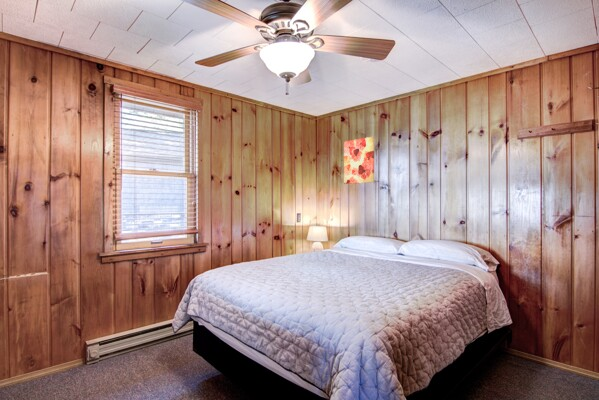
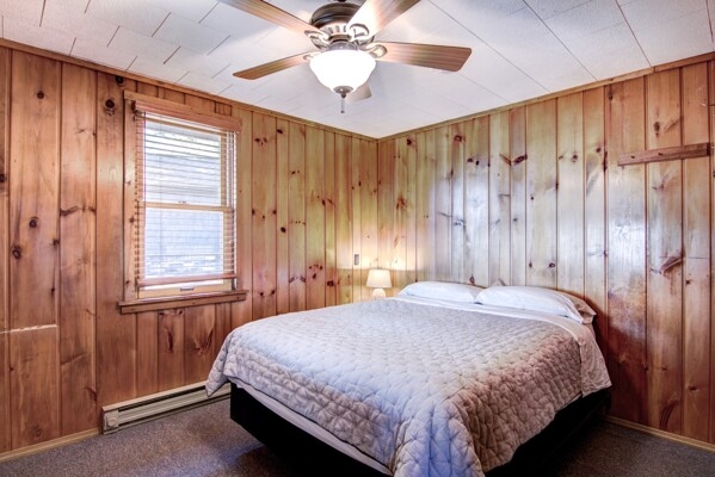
- wall art (358, 161)
